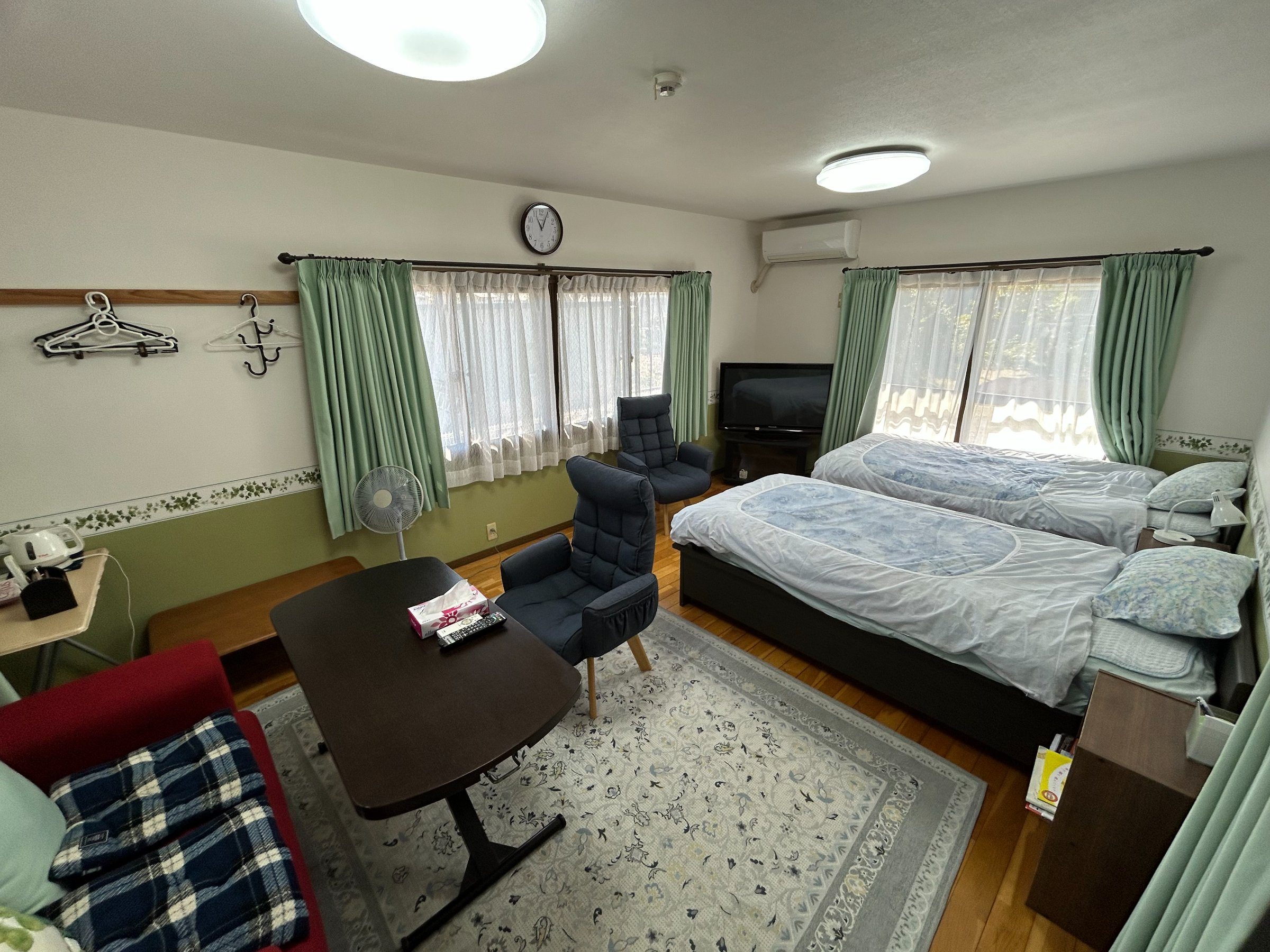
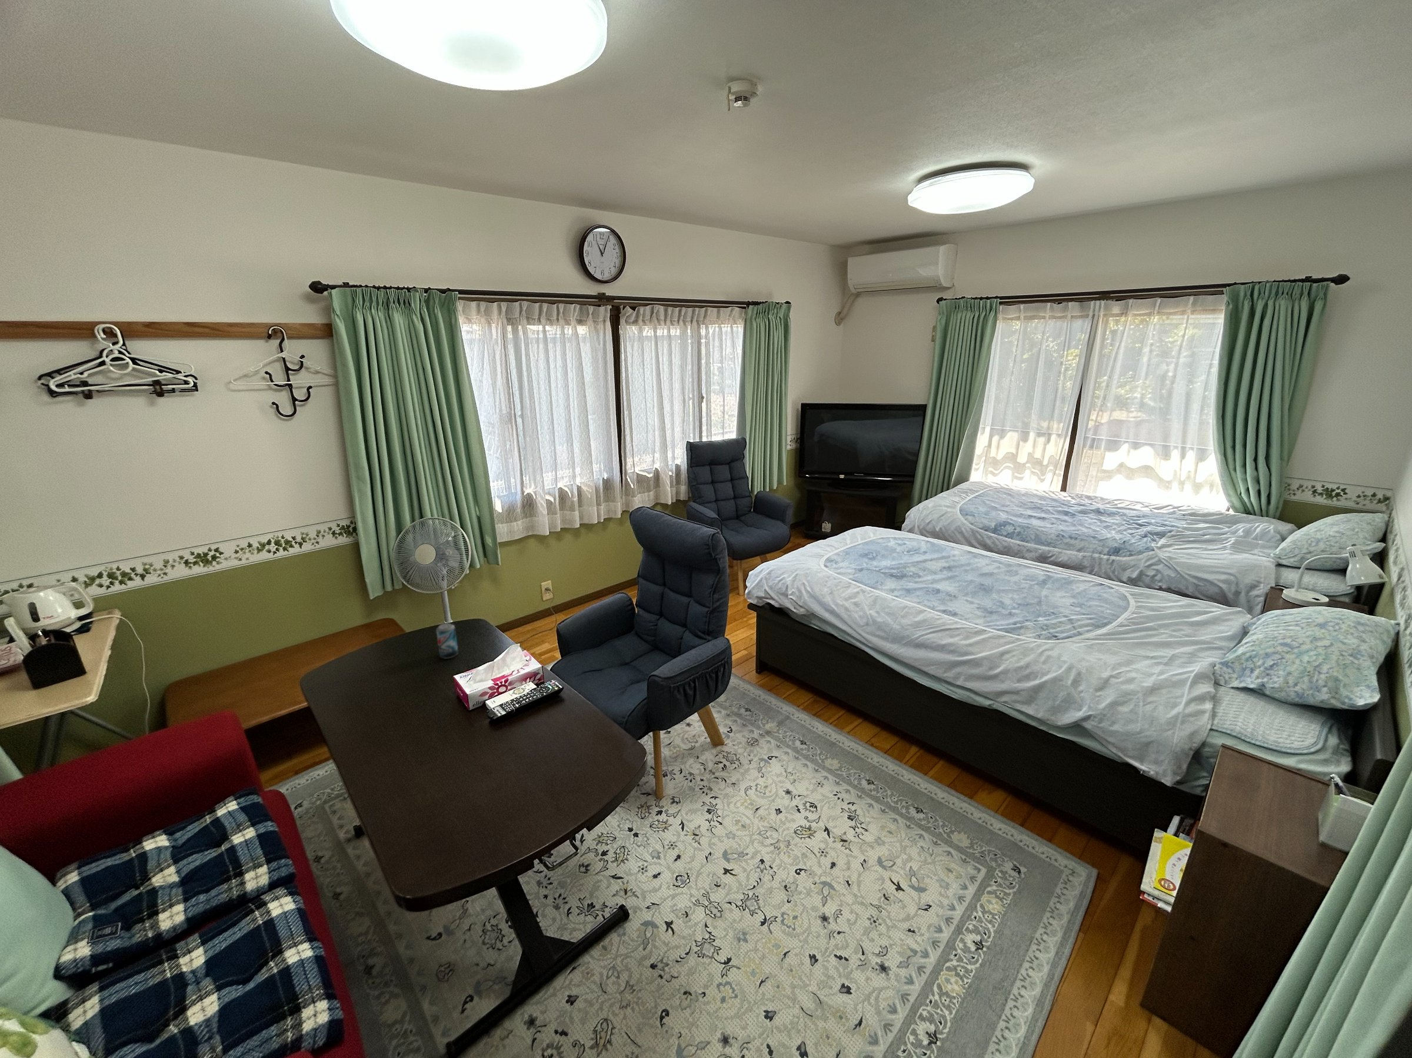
+ beer can (447, 640)
